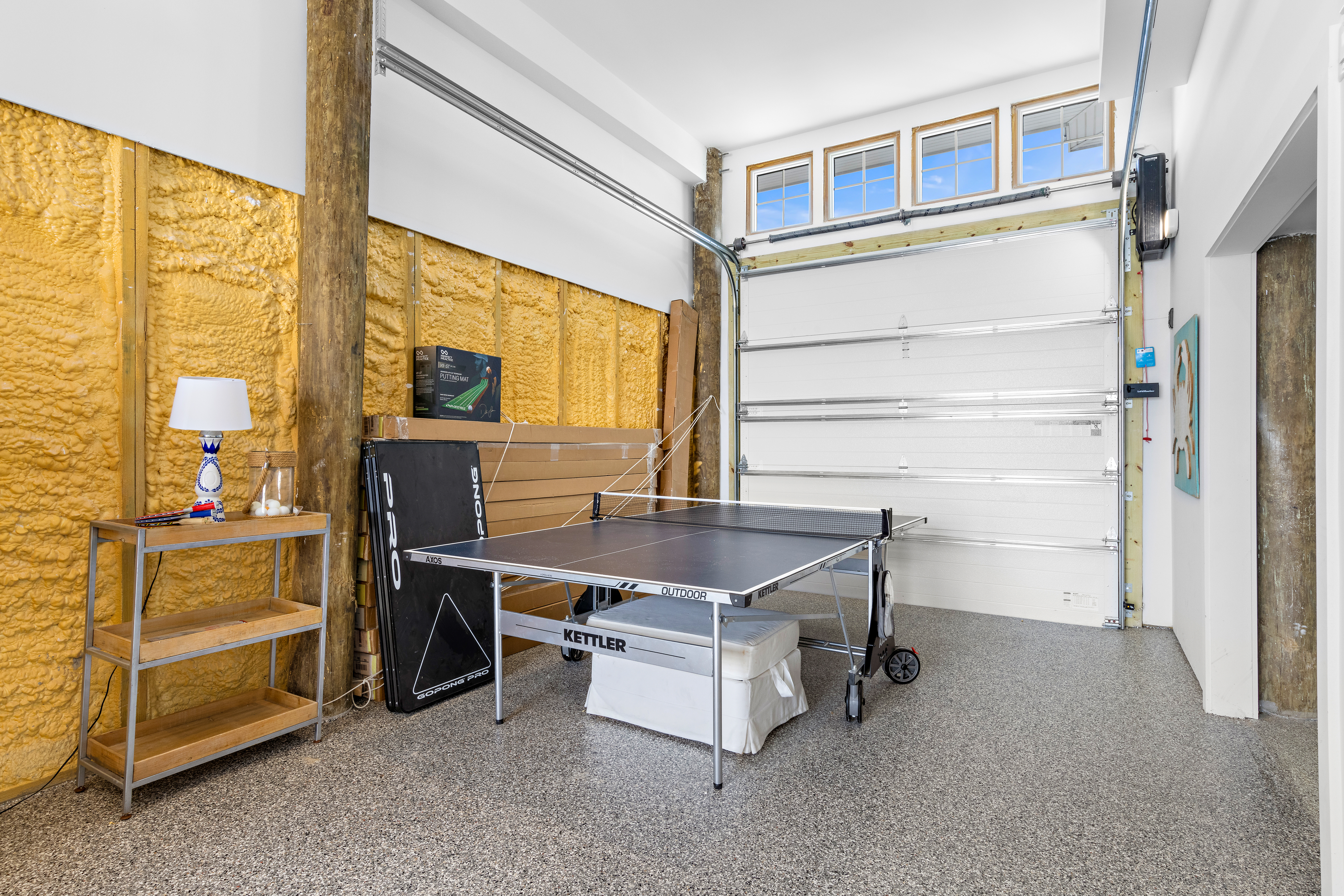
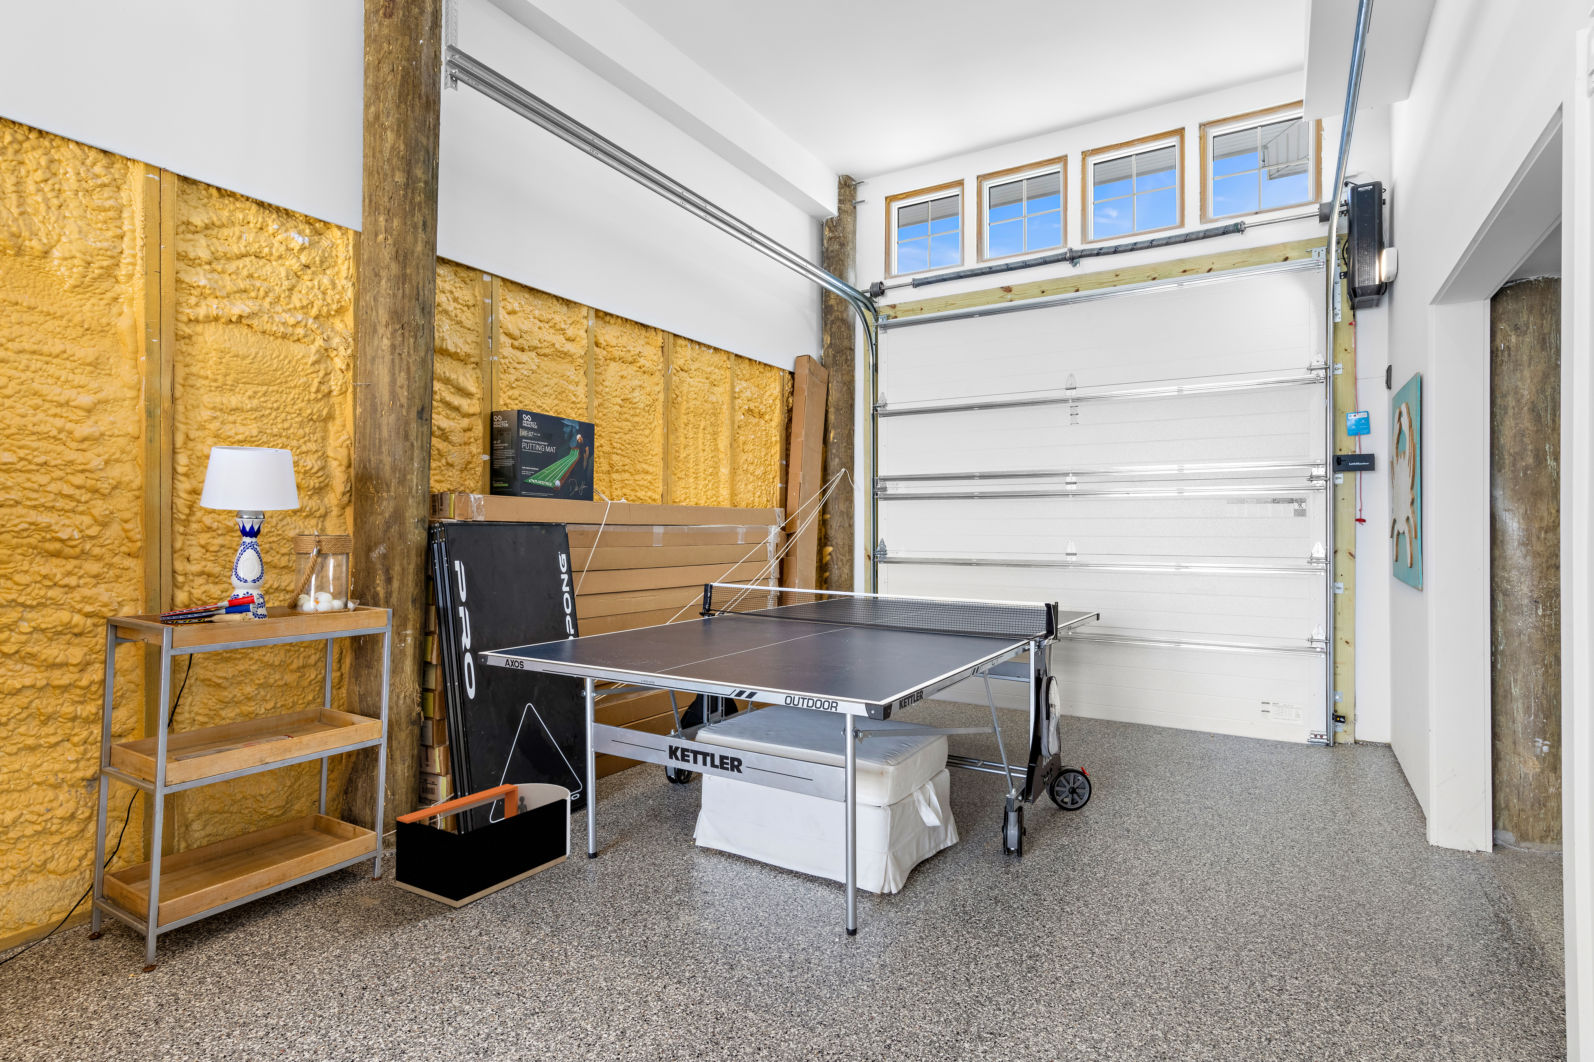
+ storage bin (496, 834)
